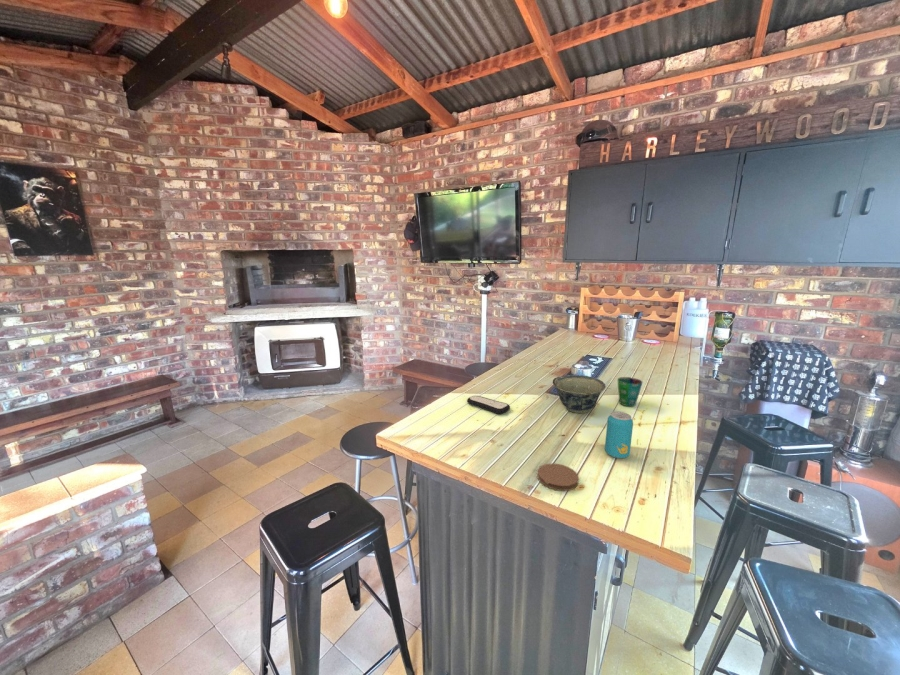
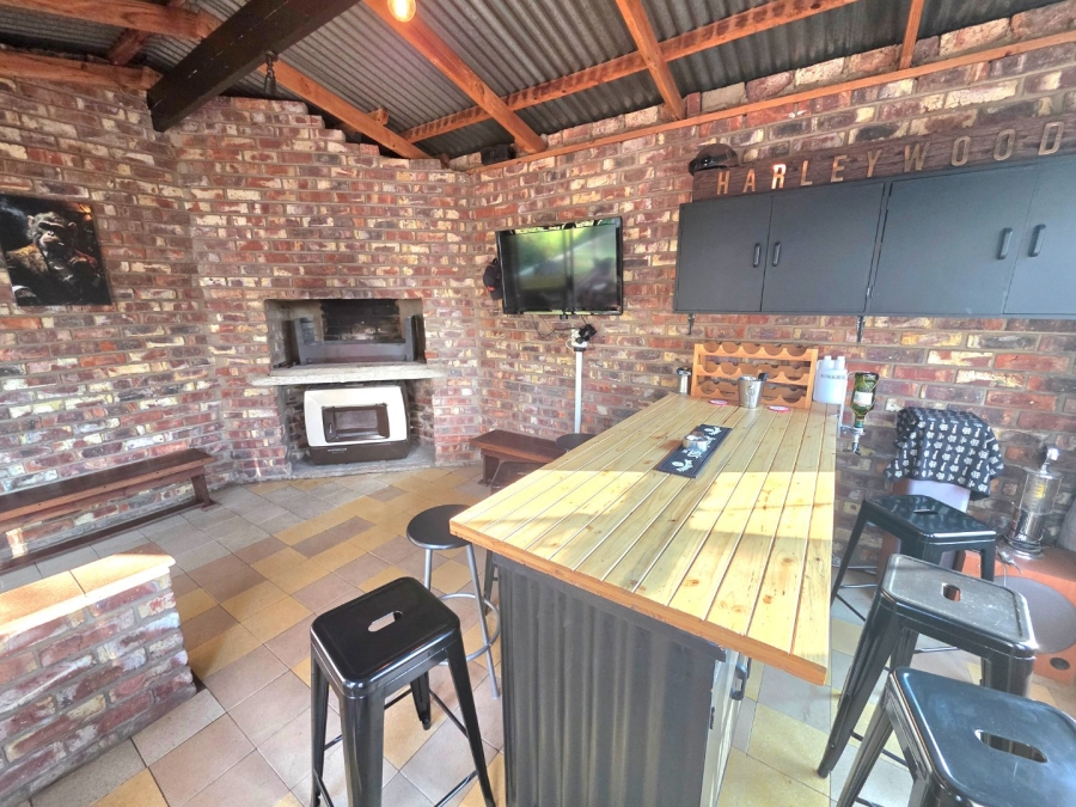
- cup (629, 391)
- coaster (557, 476)
- beverage can (618, 435)
- bowl (577, 395)
- remote control (487, 403)
